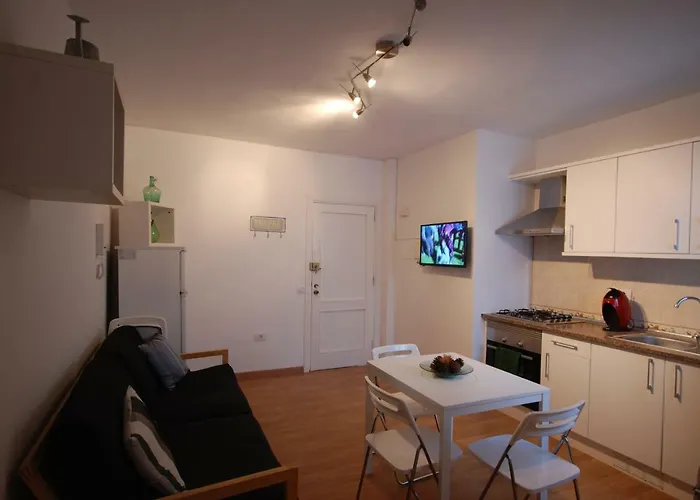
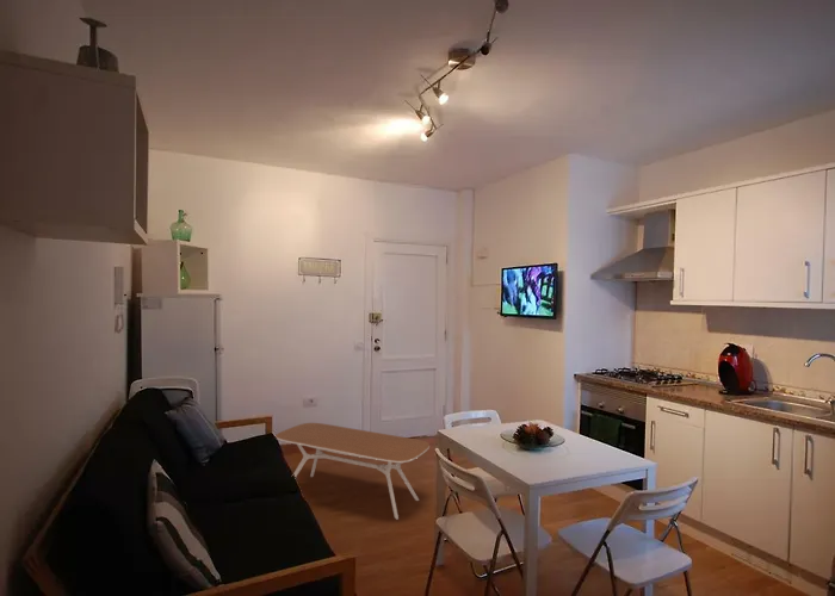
+ coffee table (350, 462)
